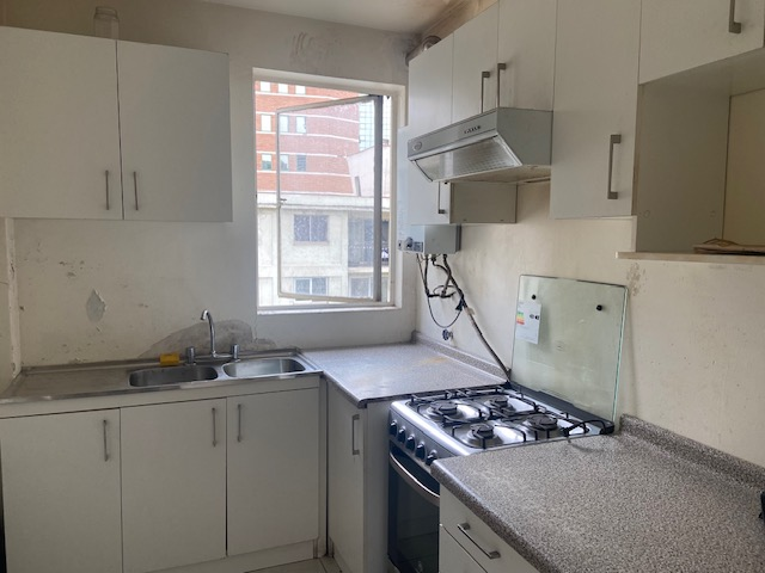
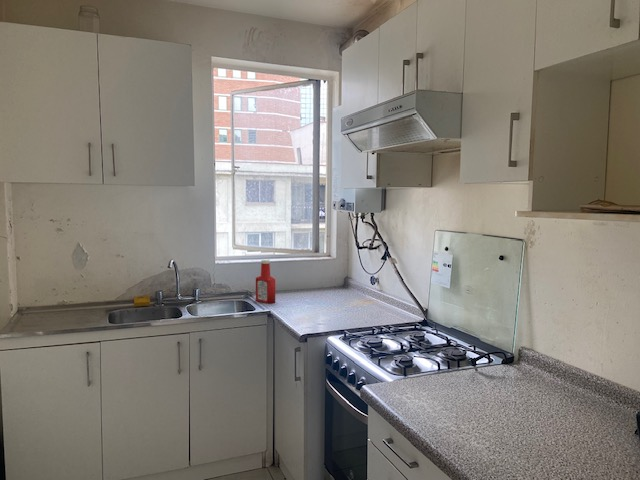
+ soap bottle (265, 280)
